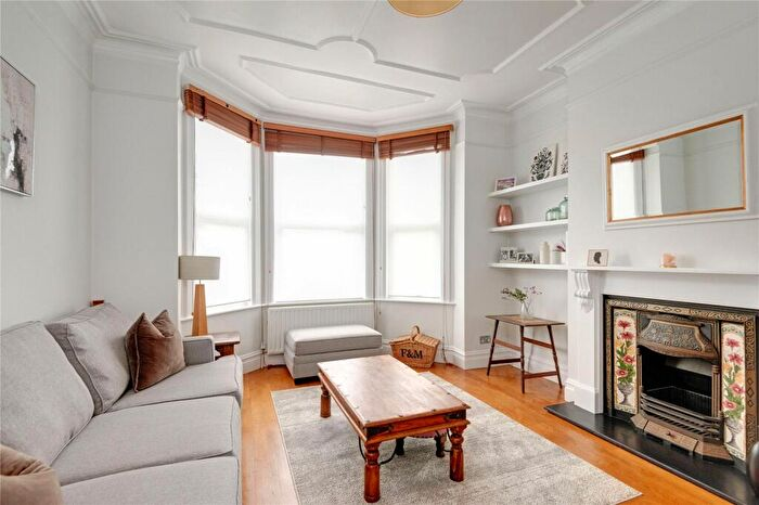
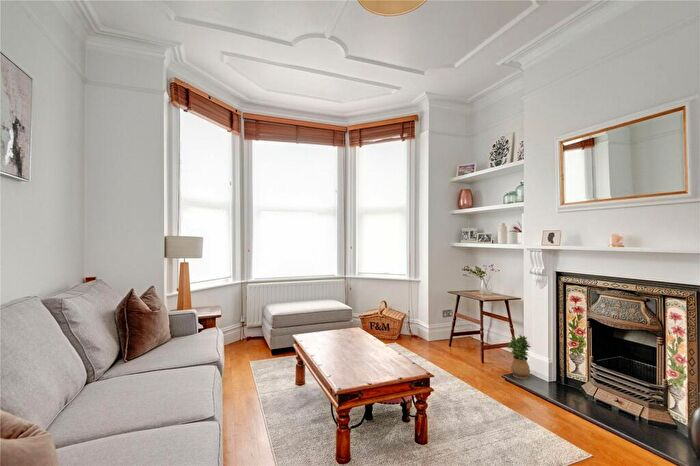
+ potted plant (519, 354)
